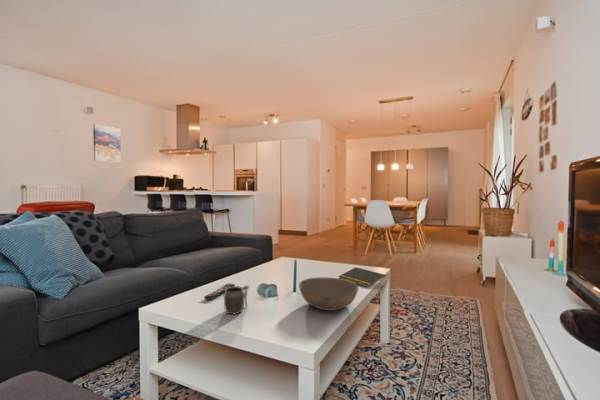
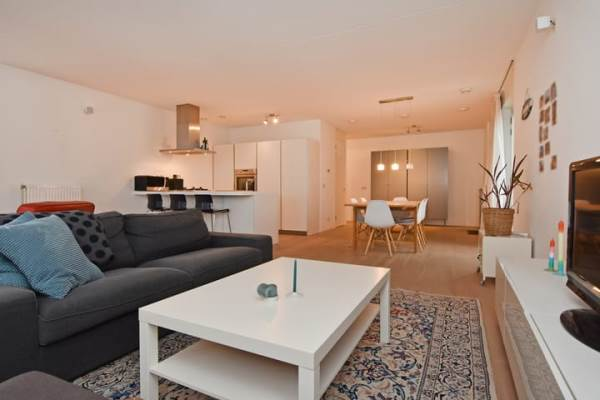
- mug (237, 298)
- wall art (107, 144)
- notepad (361, 276)
- bowl (328, 294)
- remote control (220, 291)
